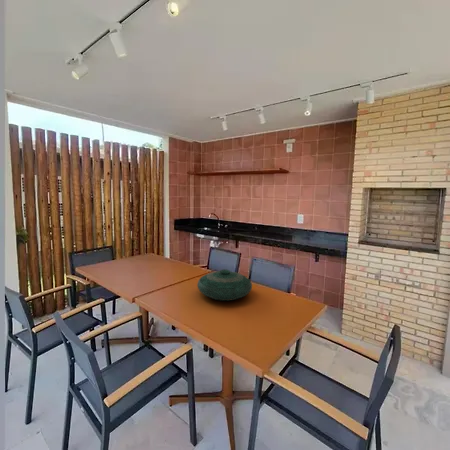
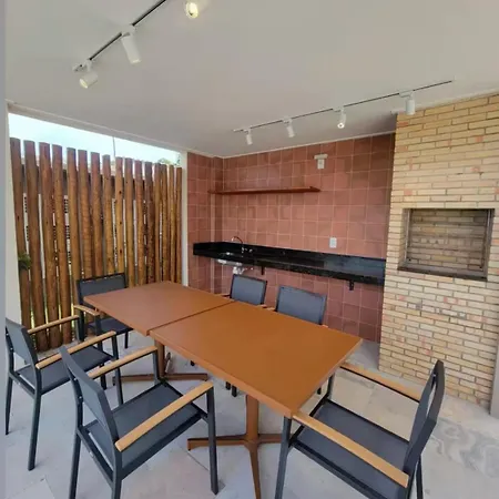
- decorative bowl (224, 282)
